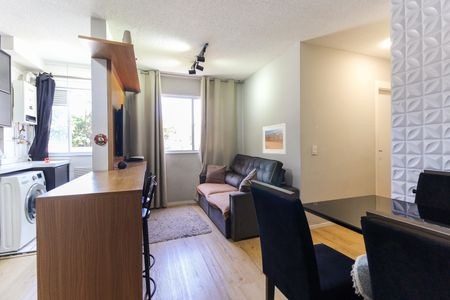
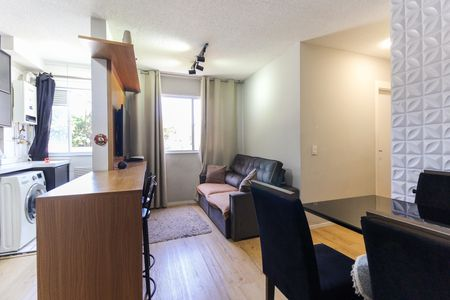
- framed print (273, 139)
